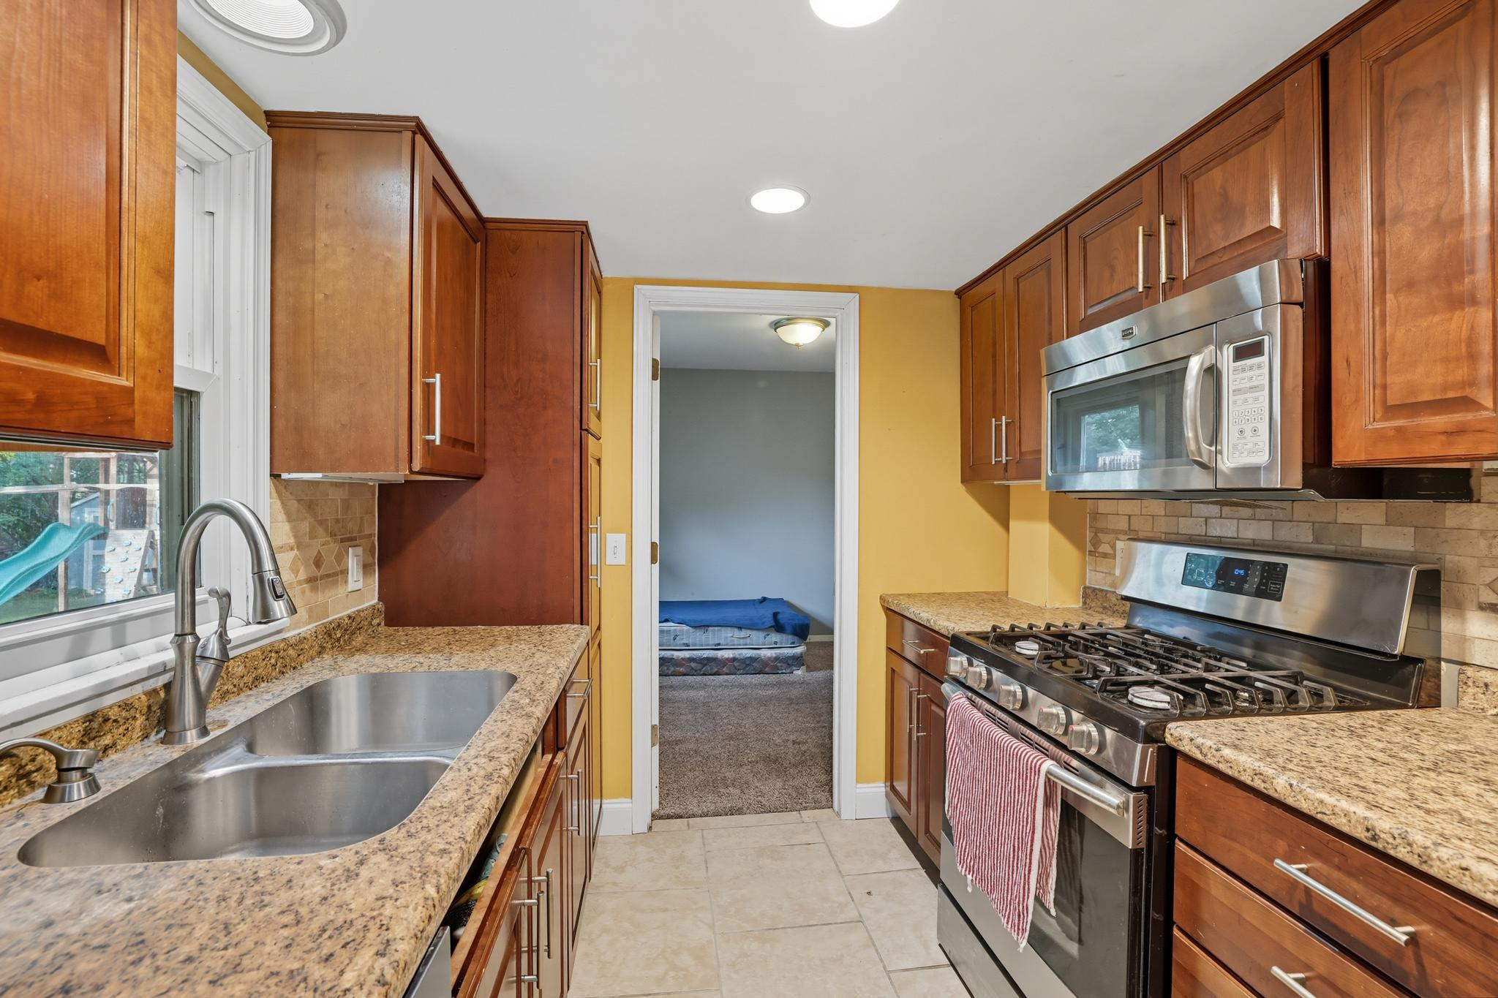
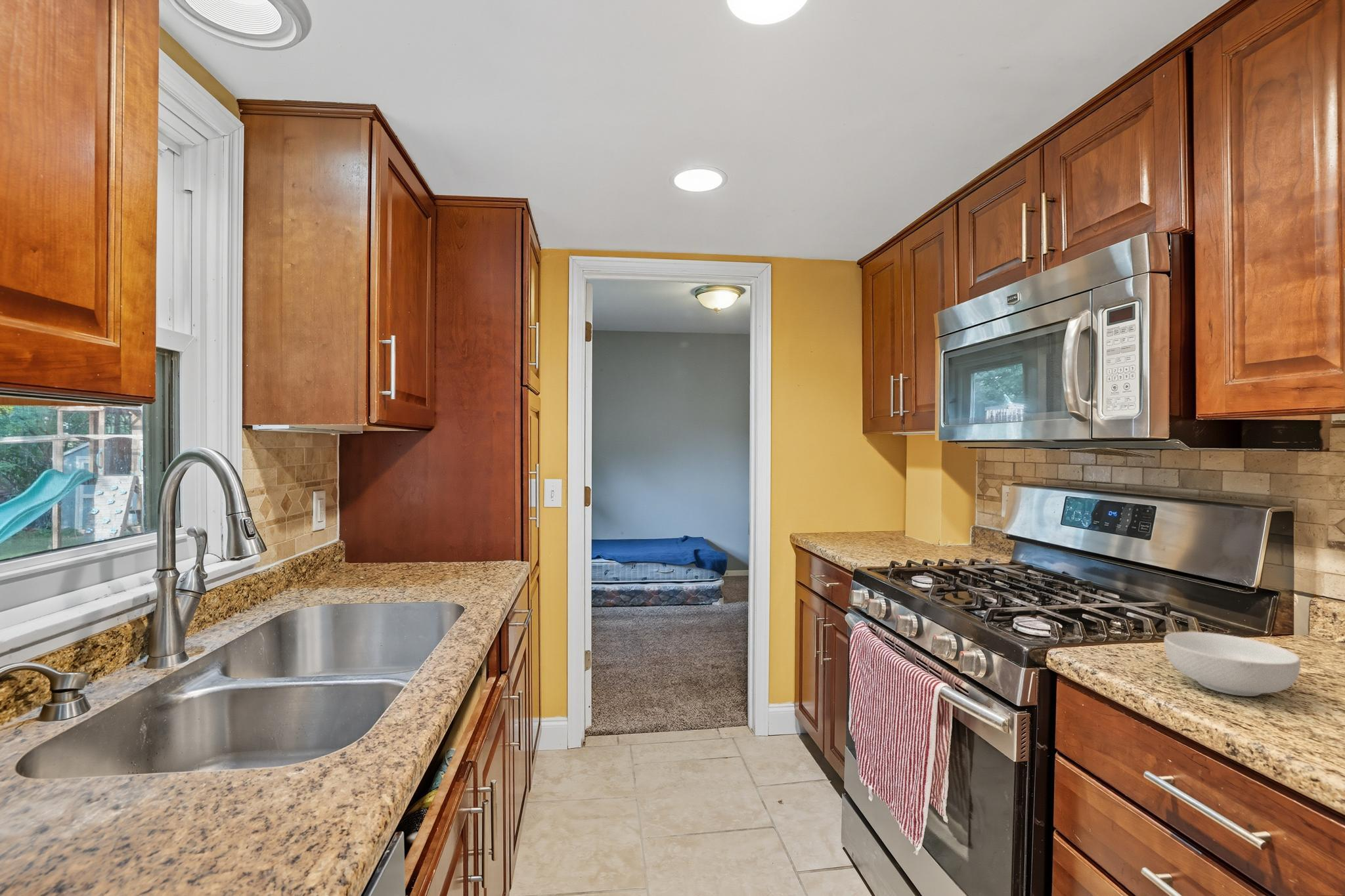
+ cereal bowl (1228, 666)
